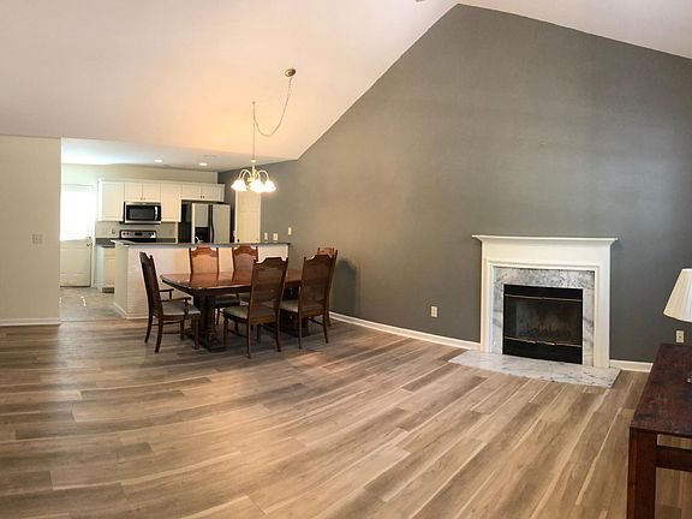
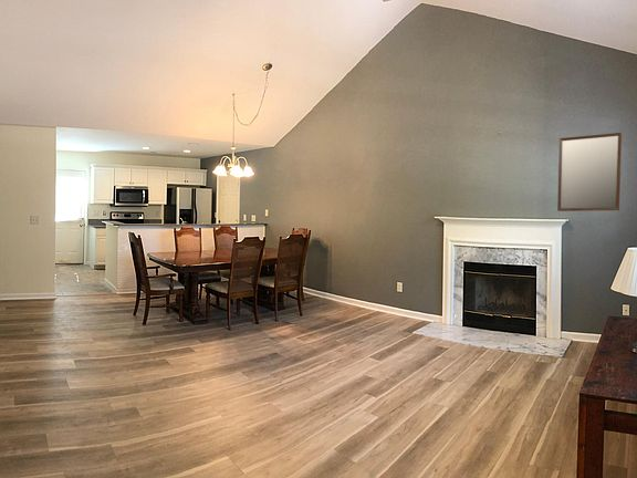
+ home mirror (588, 173)
